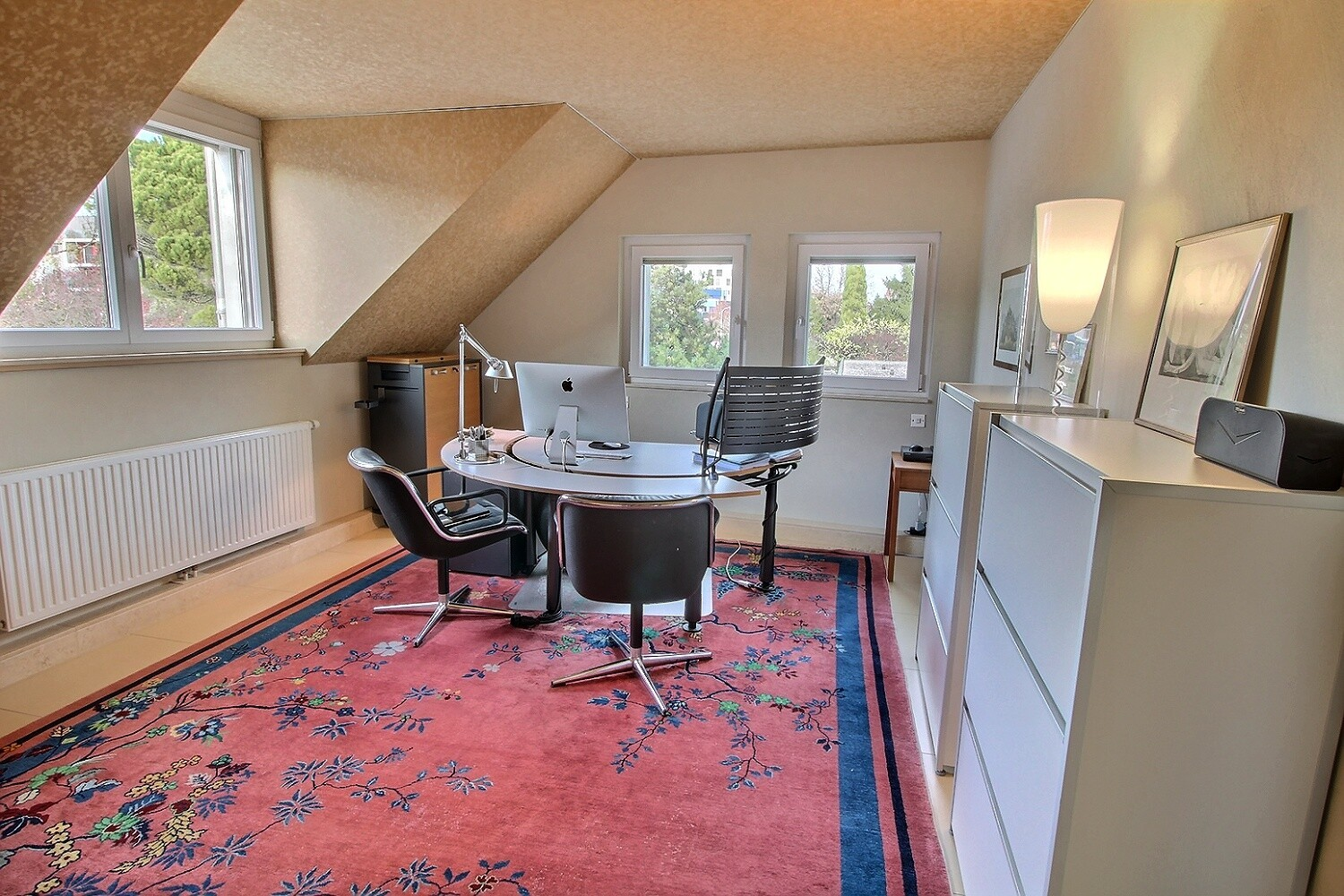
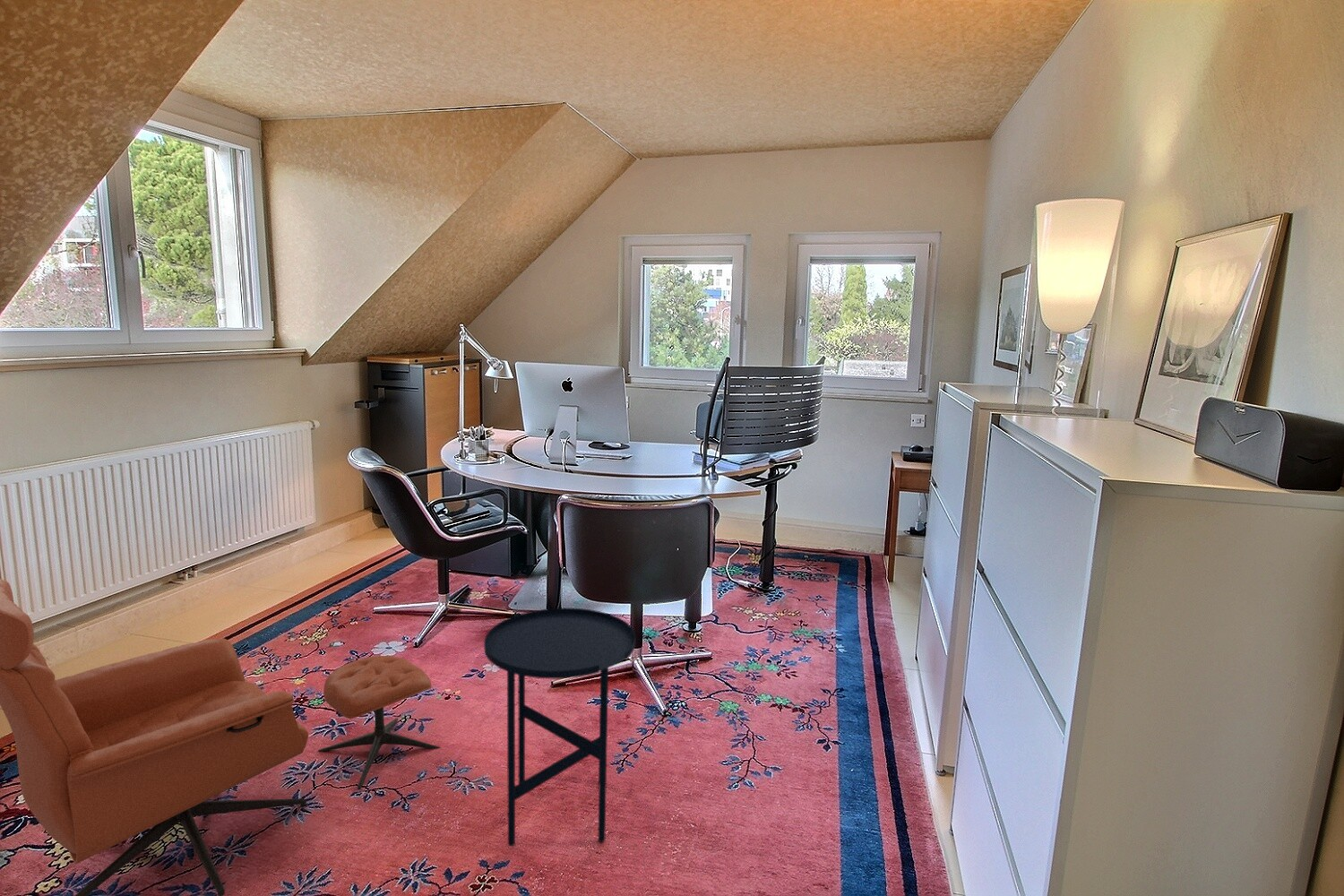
+ armchair (245, 681)
+ side table (560, 726)
